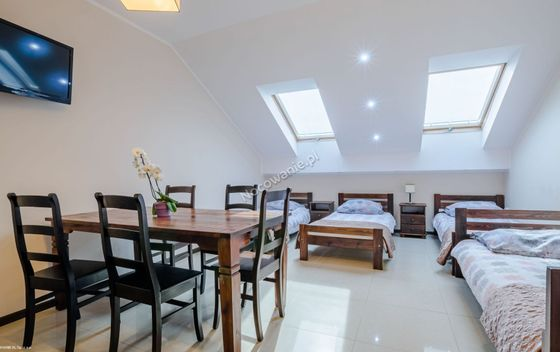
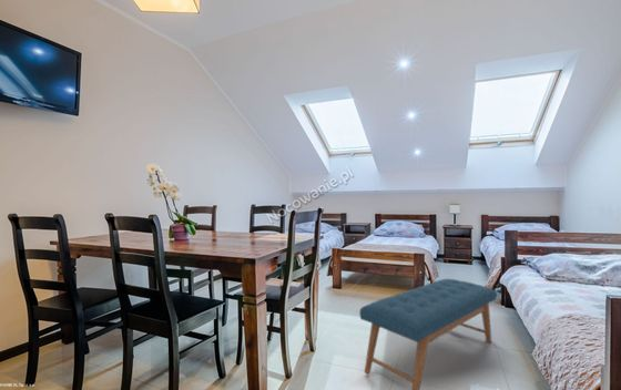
+ bench (434, 324)
